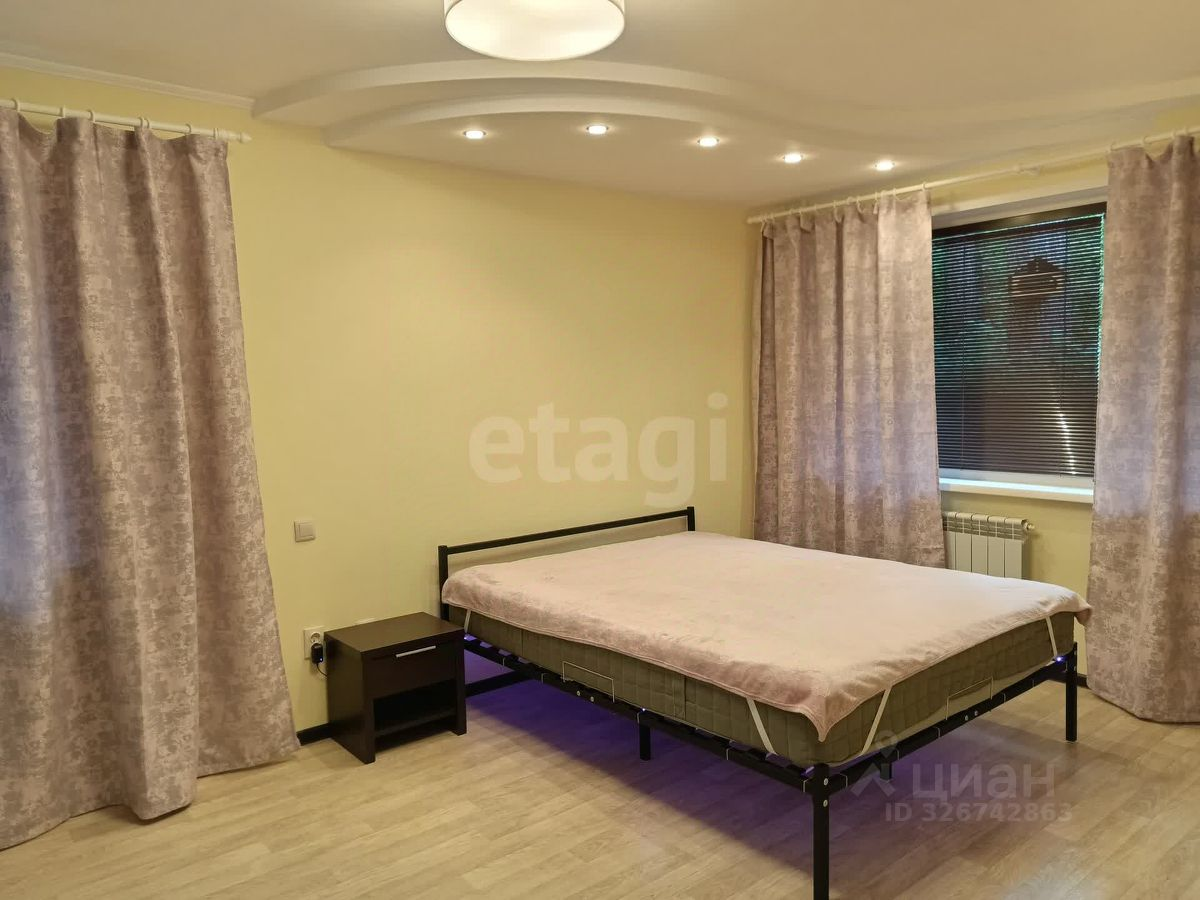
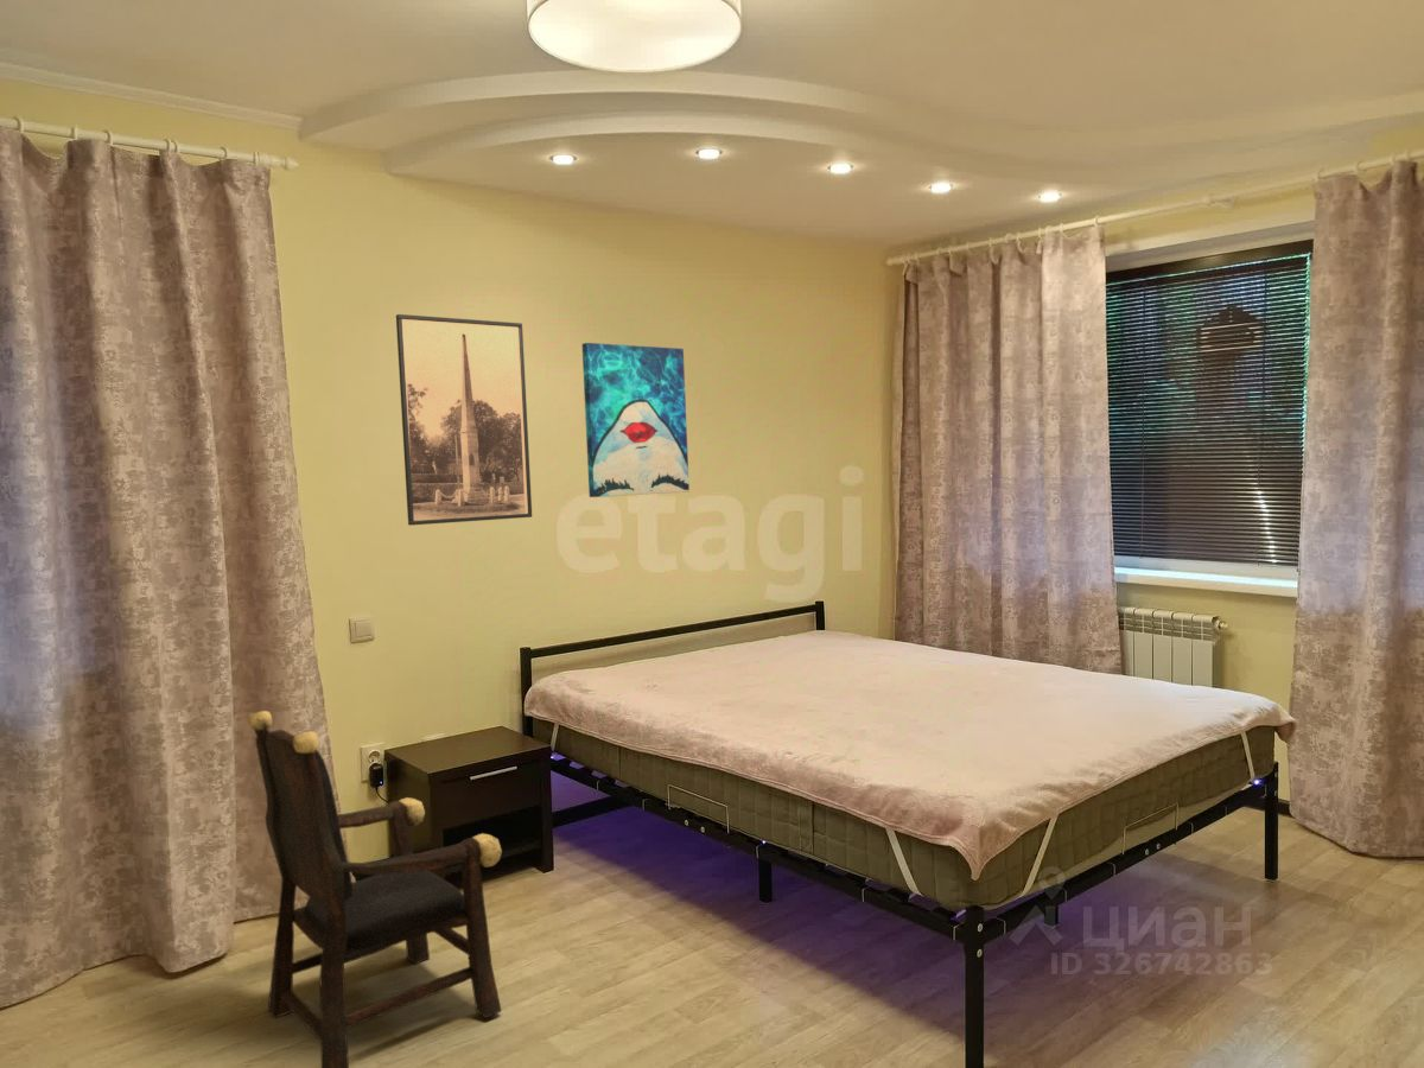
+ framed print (466, 420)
+ armchair (374, 860)
+ wall art (637, 420)
